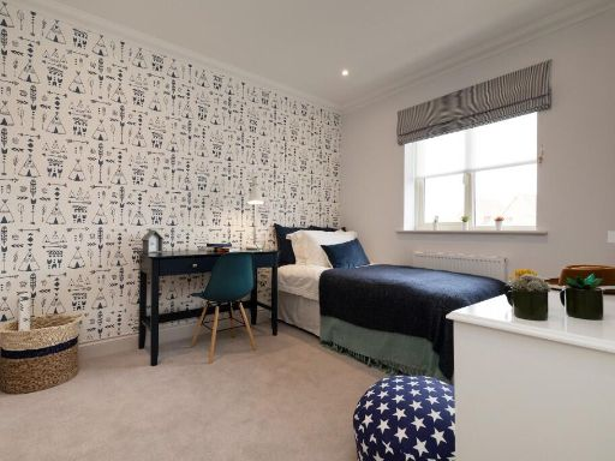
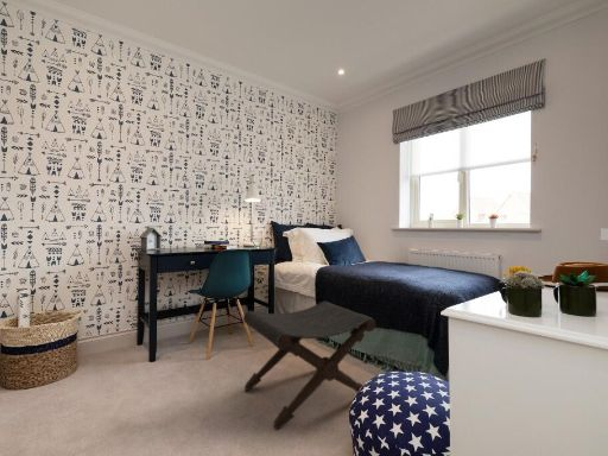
+ footstool (306, 353)
